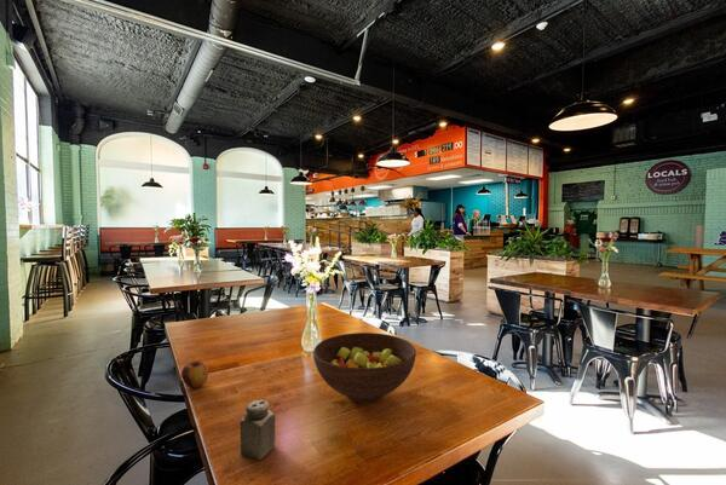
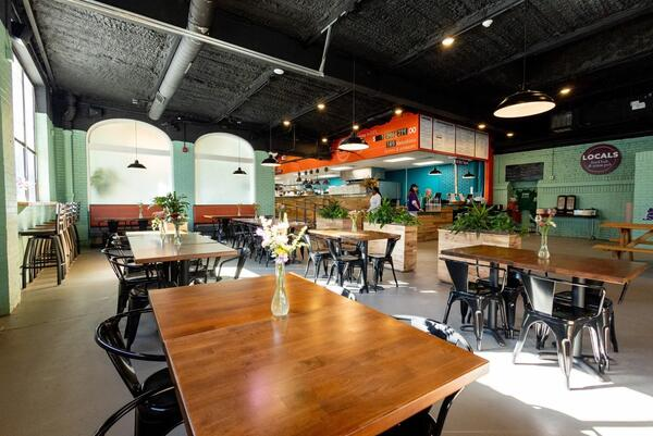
- apple (195, 374)
- fruit bowl (364, 370)
- salt shaker (258, 426)
